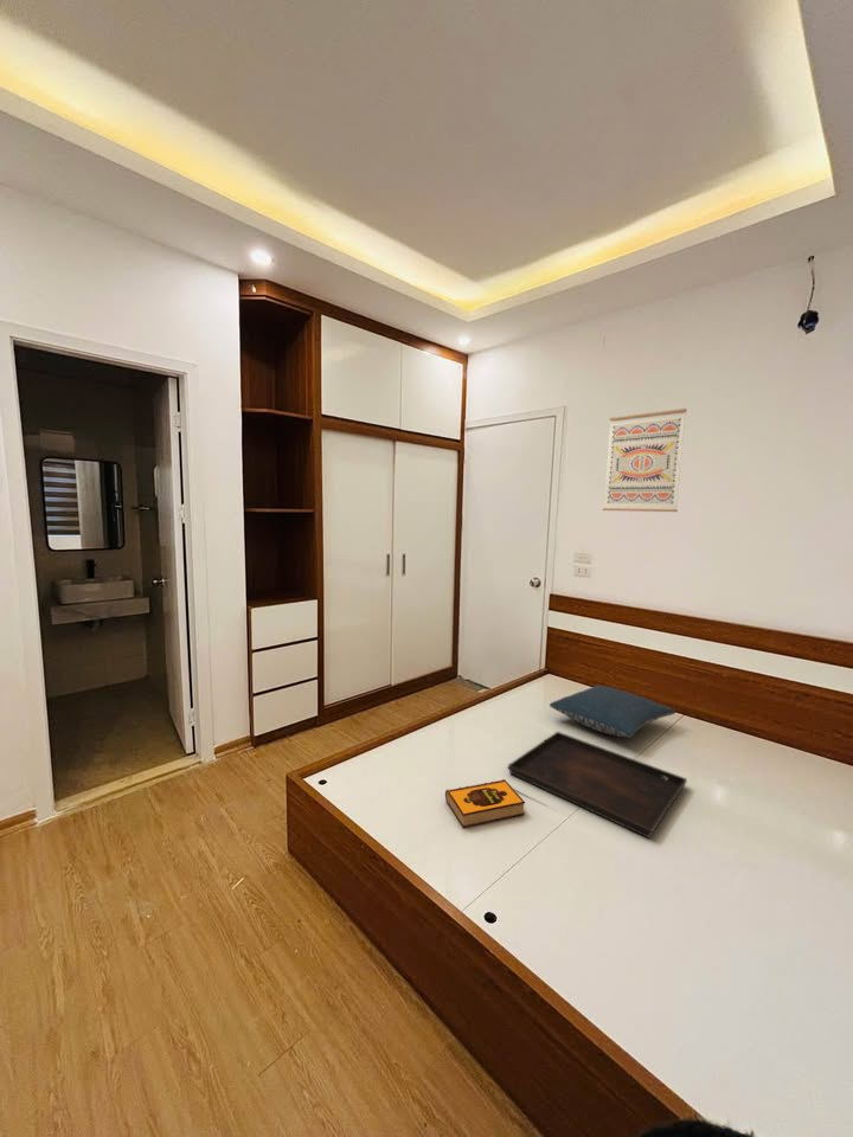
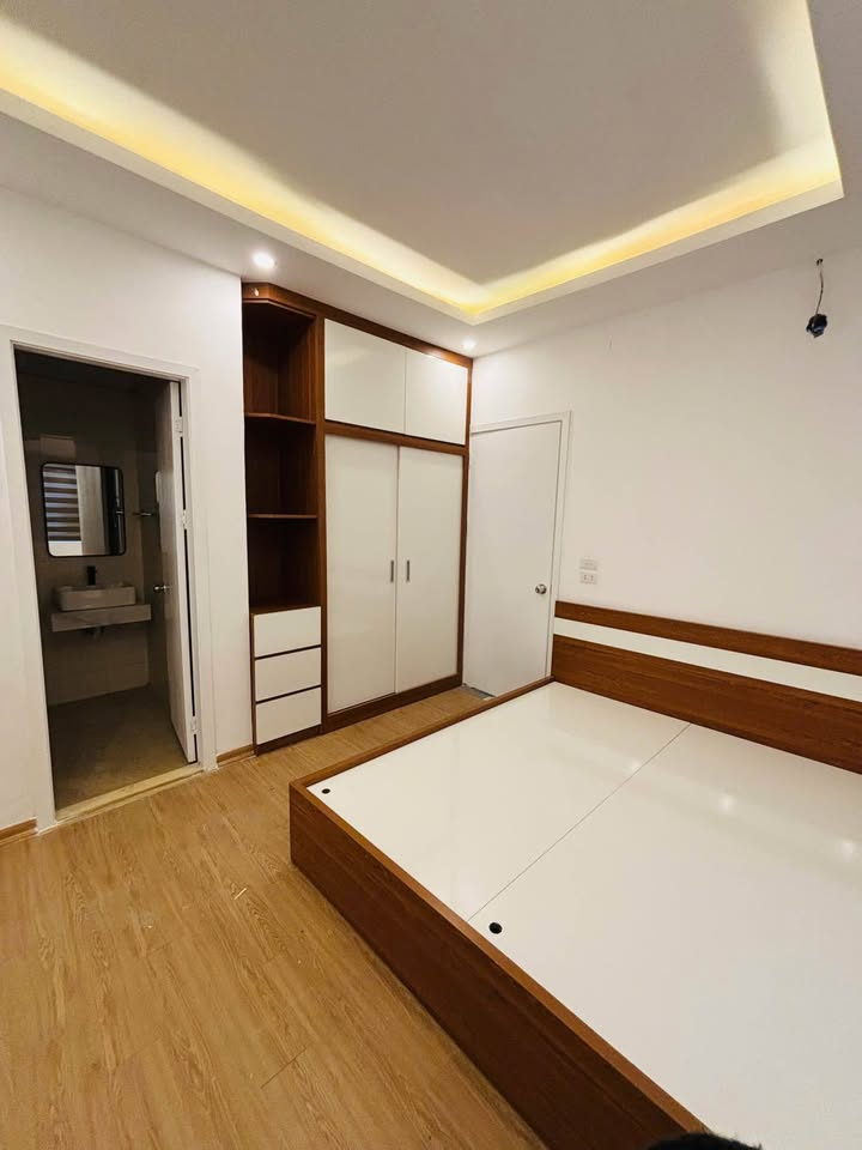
- pillow (611, 709)
- serving tray (595, 776)
- wall art (641, 463)
- hardback book (483, 801)
